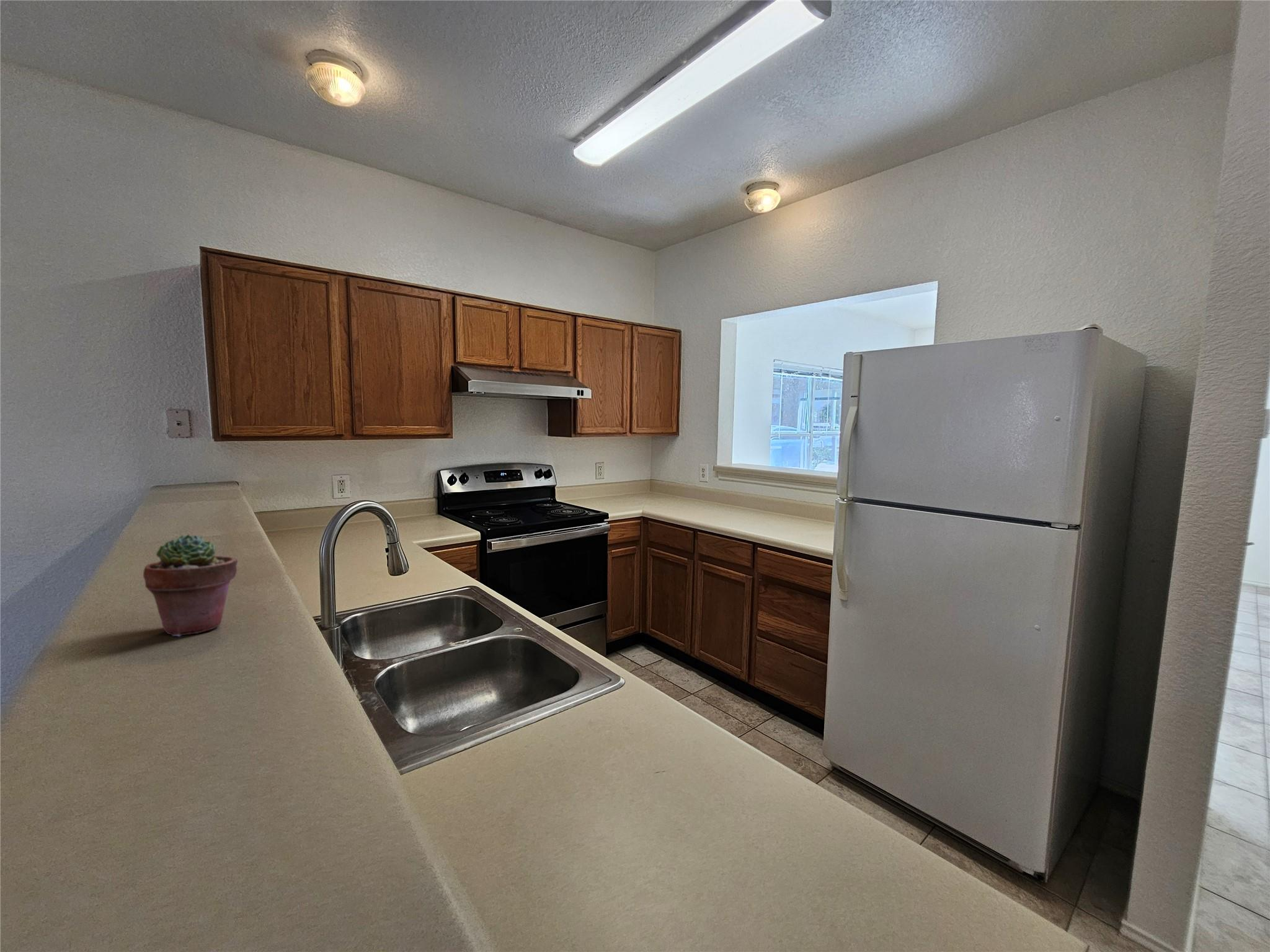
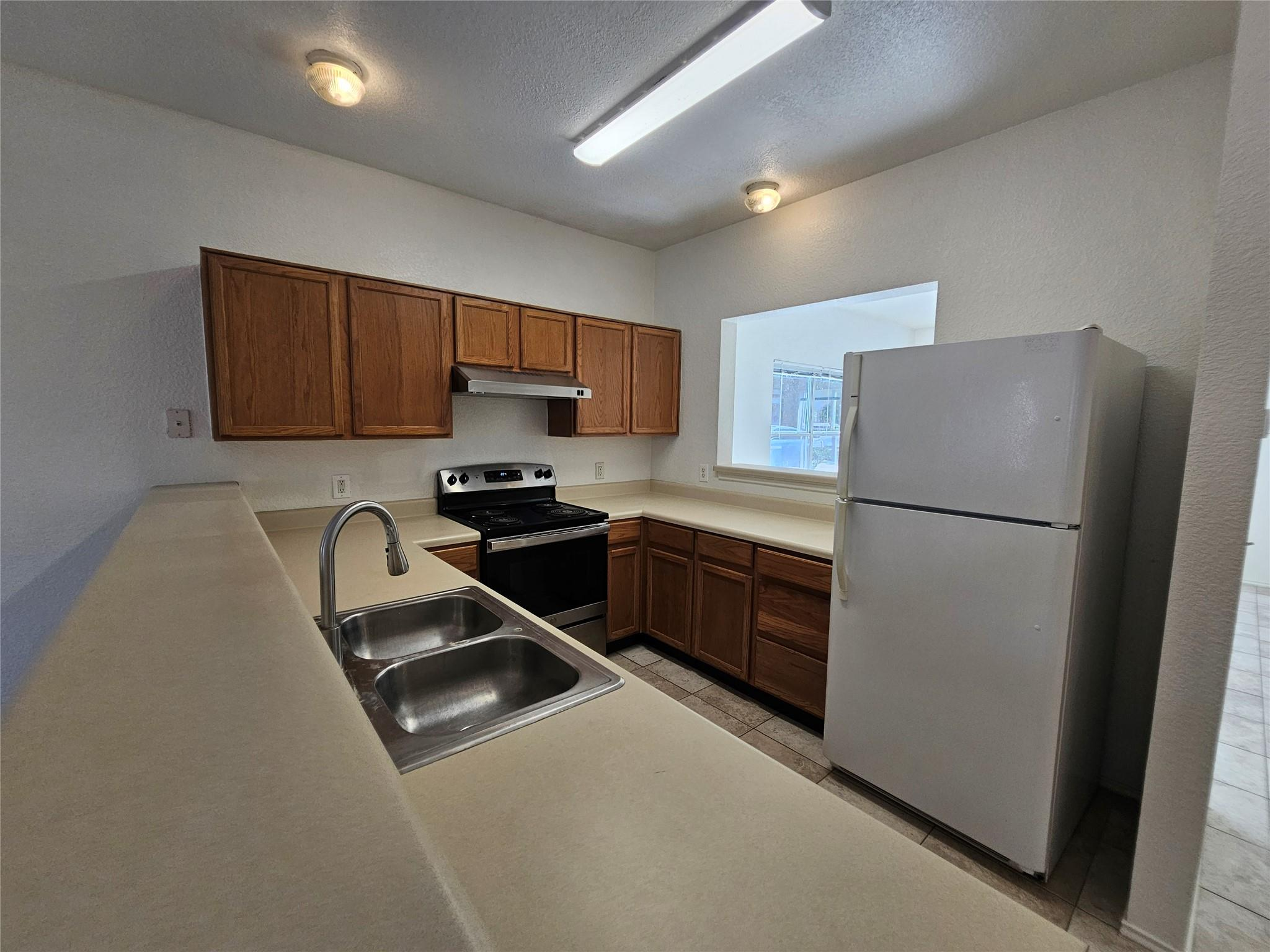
- potted succulent (192, 581)
